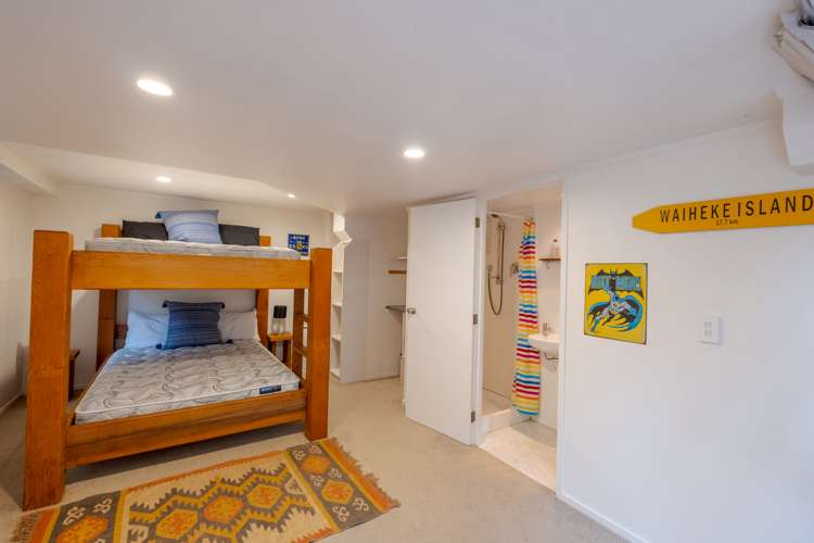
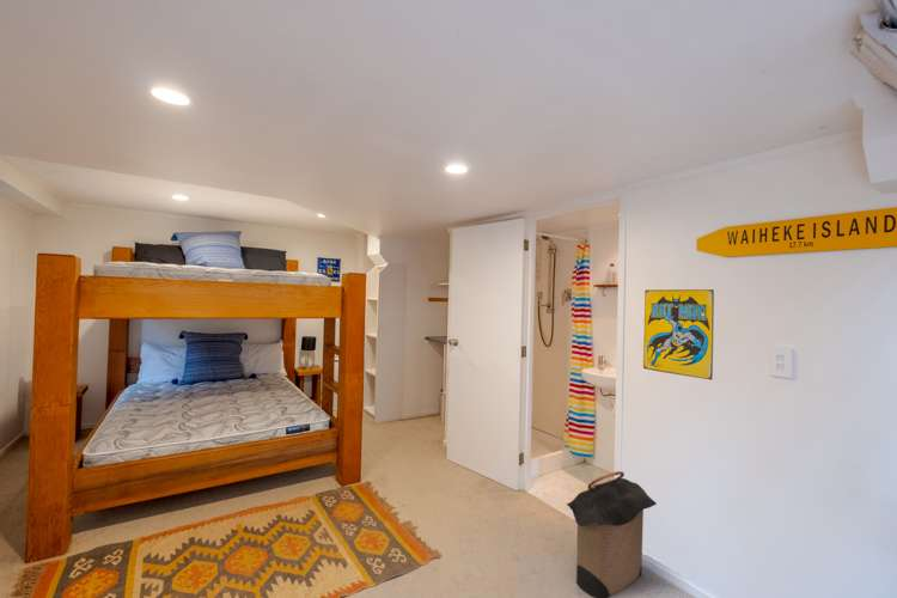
+ laundry hamper (610, 519)
